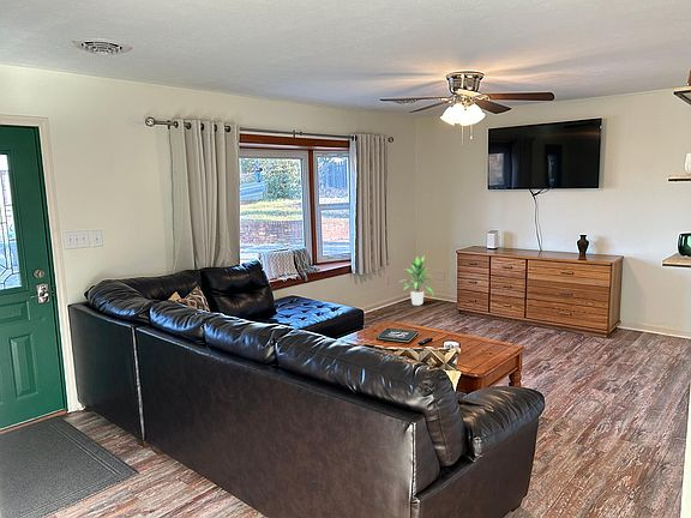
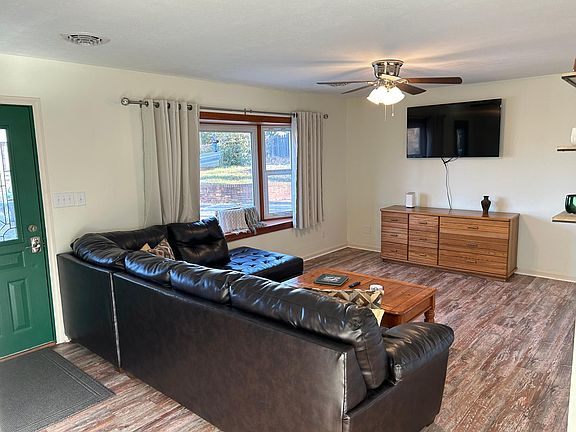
- indoor plant (417, 281)
